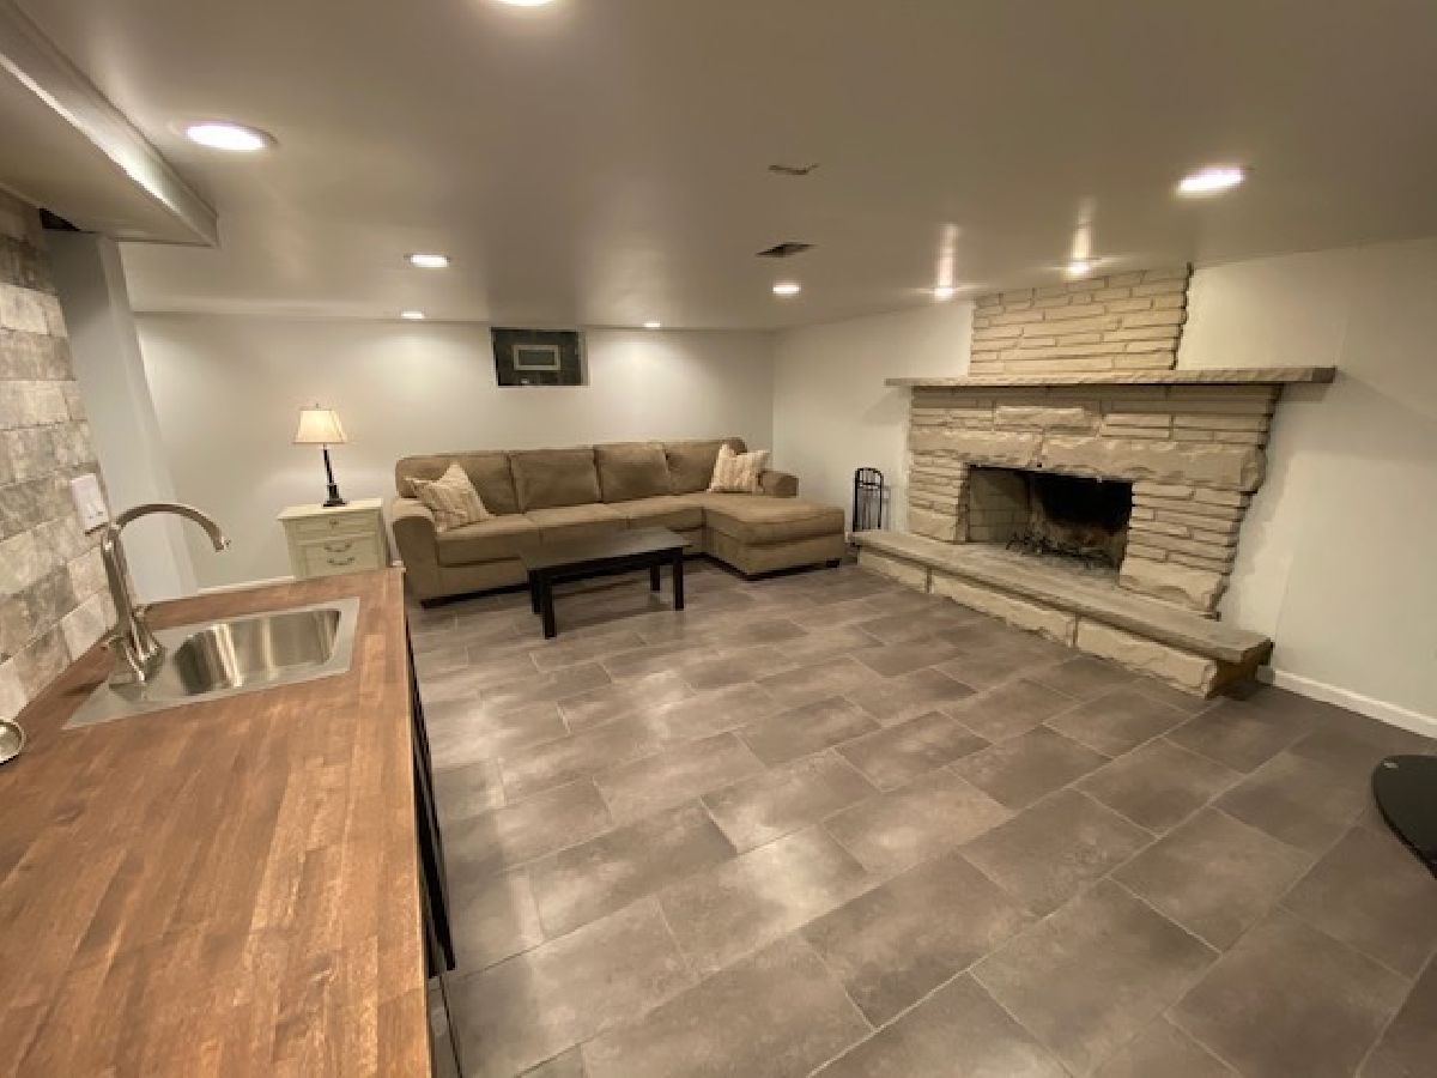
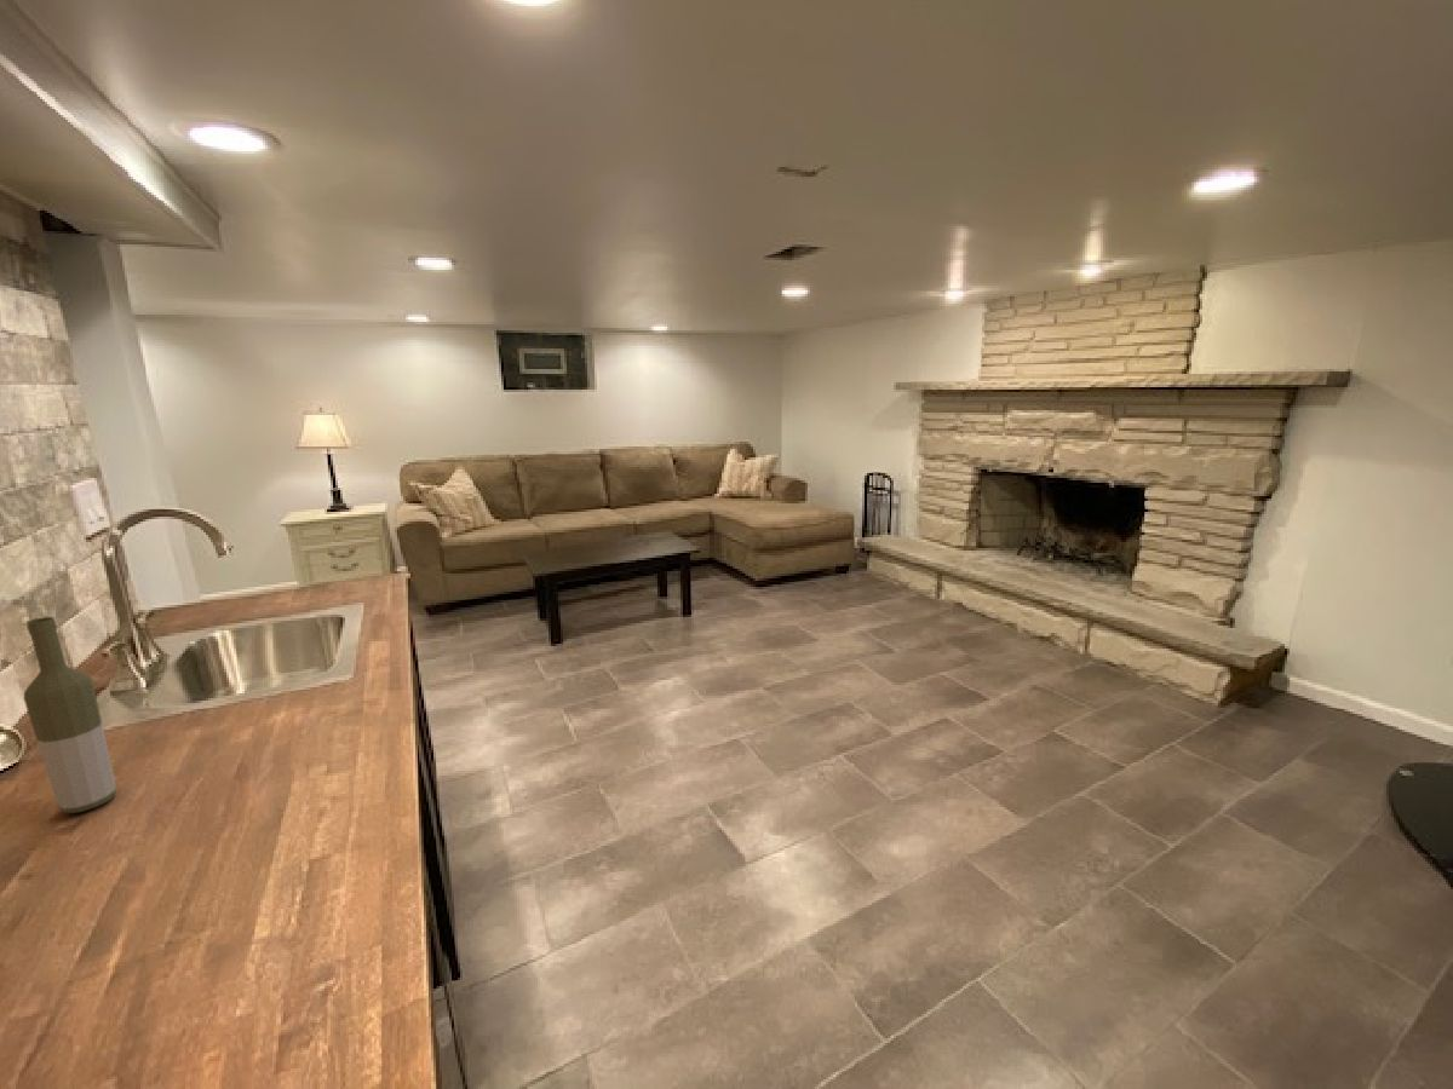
+ bottle (65, 714)
